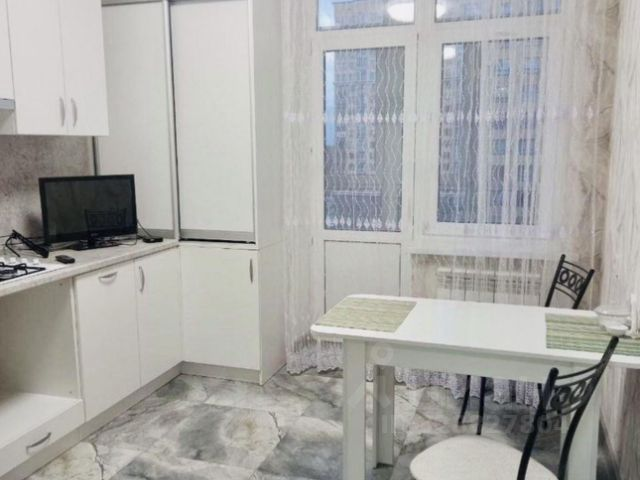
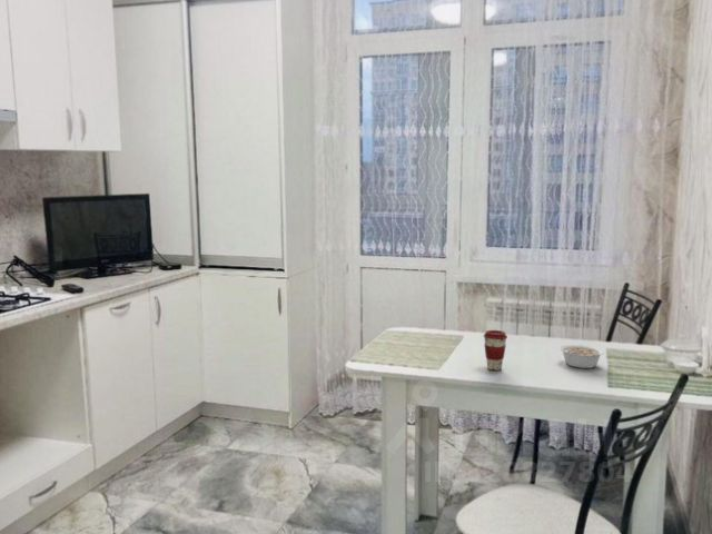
+ legume (582, 355)
+ coffee cup (494, 349)
